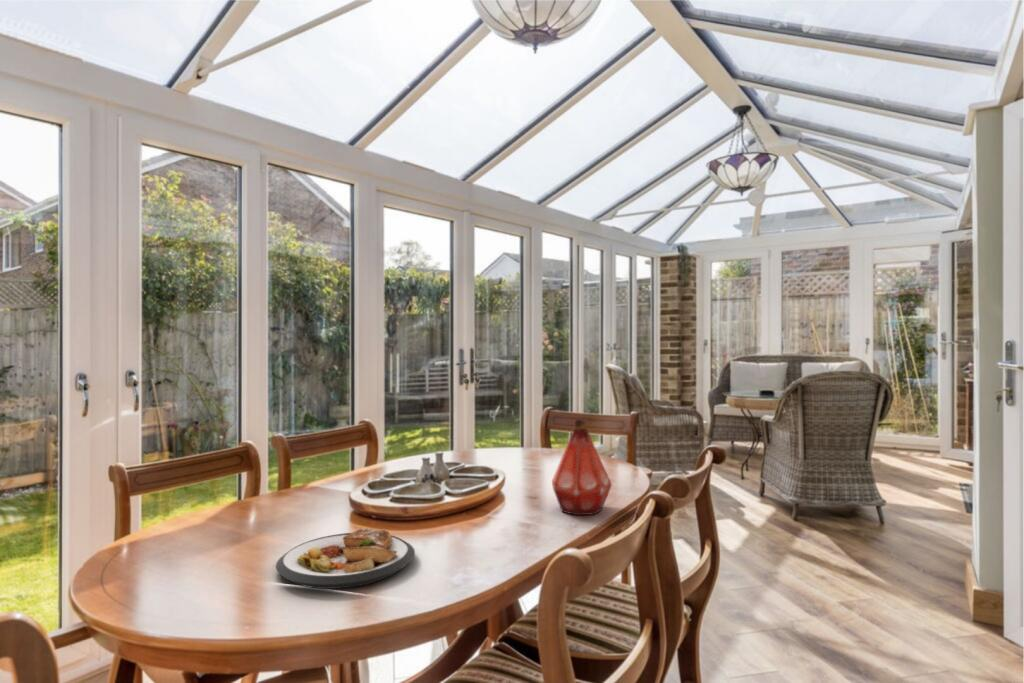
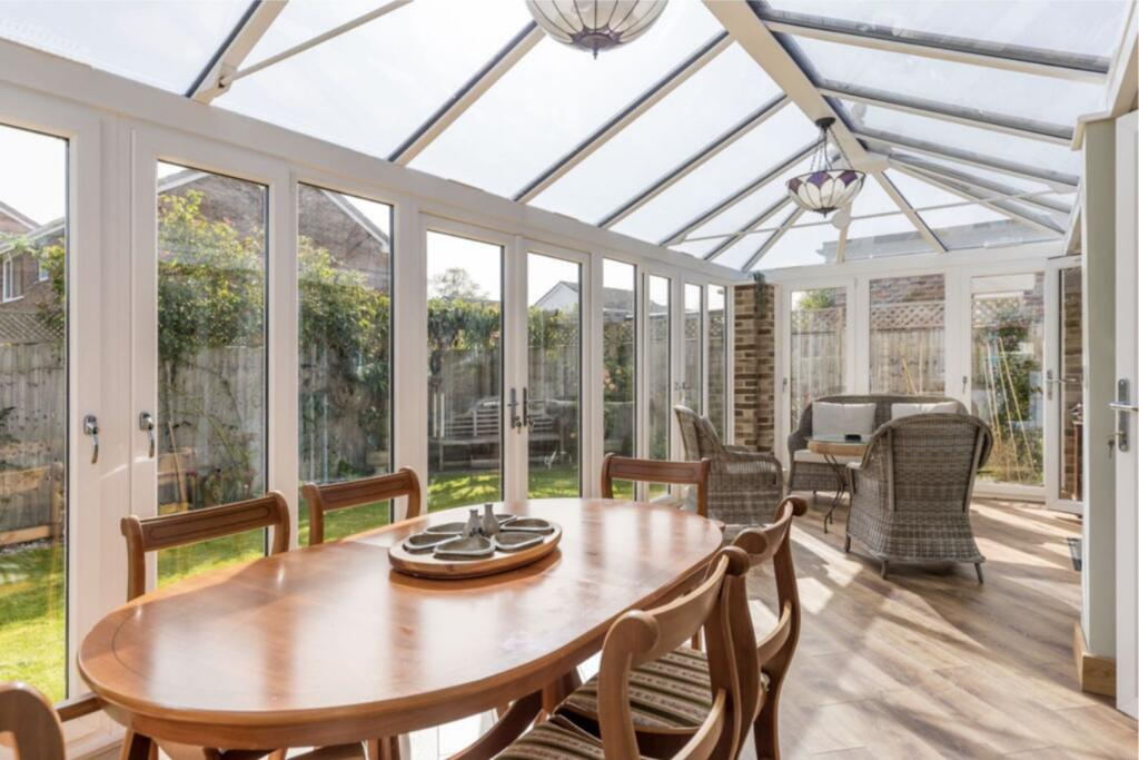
- bottle (580, 464)
- plate (347, 552)
